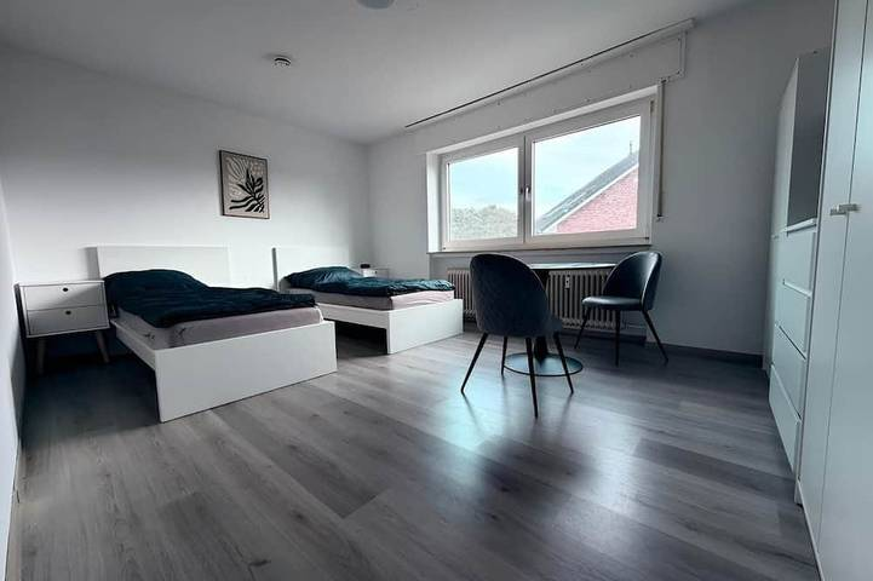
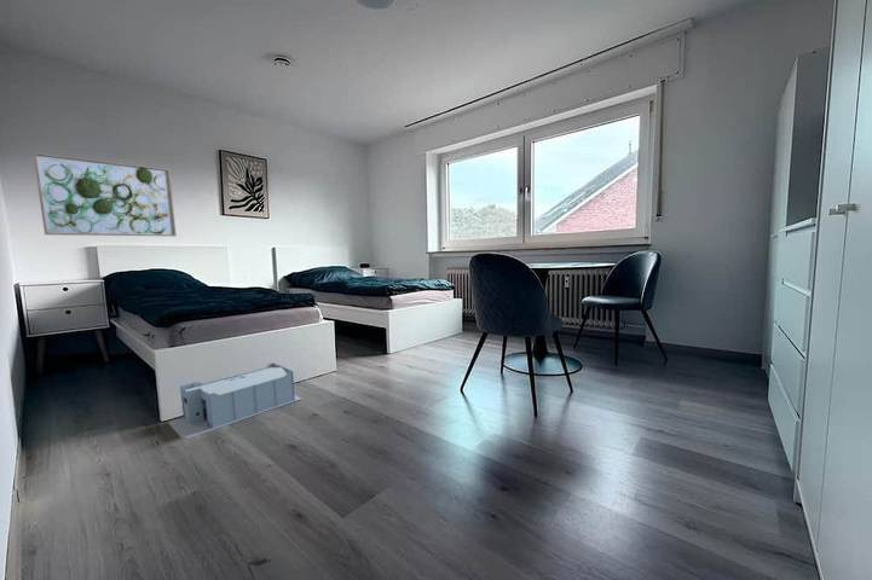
+ storage bin (238, 394)
+ wall art (112, 198)
